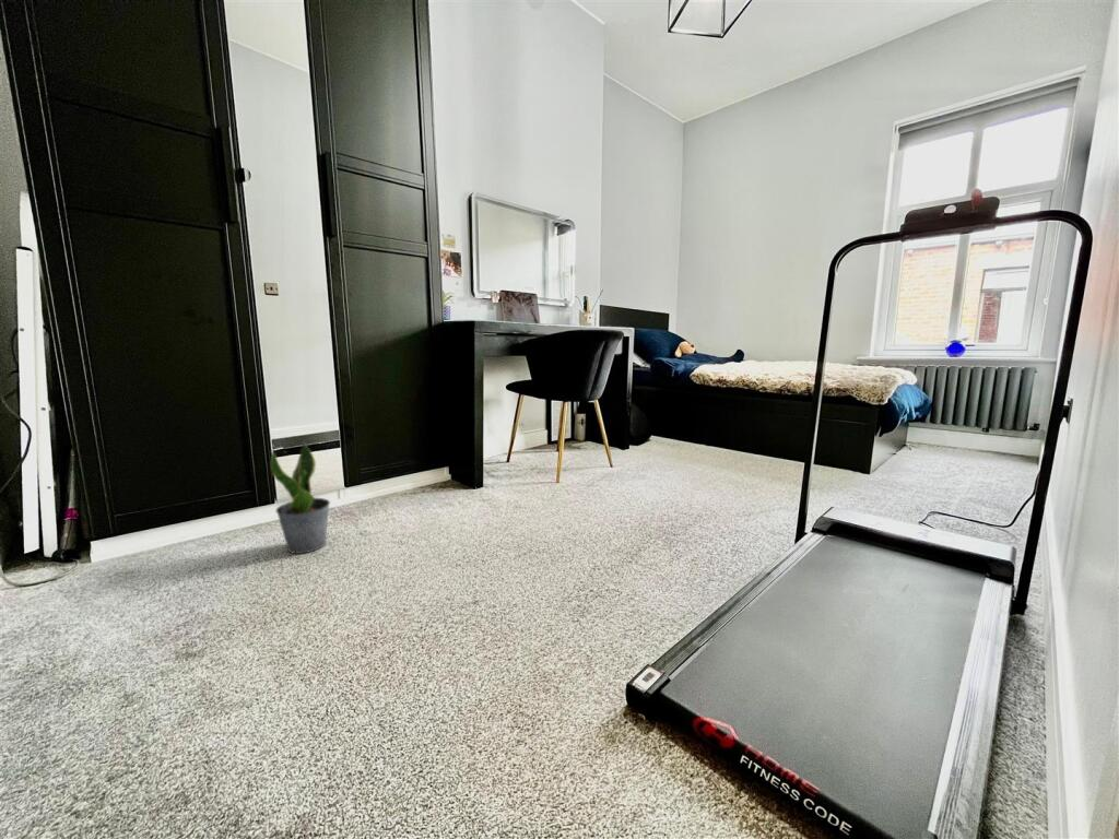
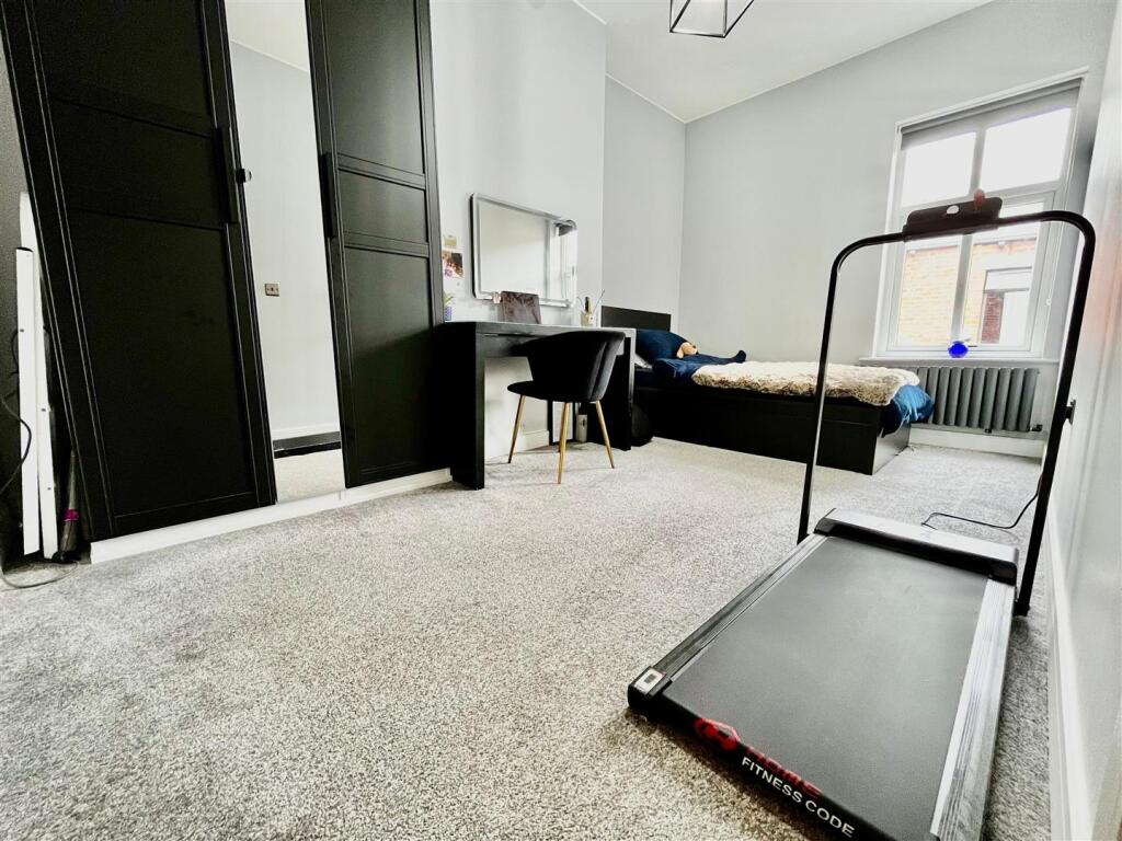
- potted plant (303, 496)
